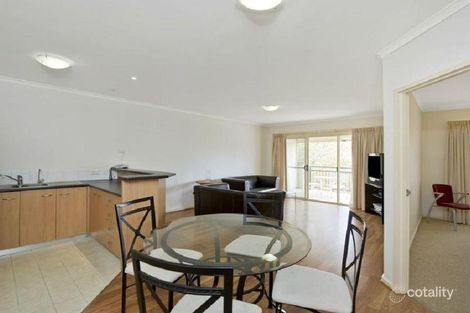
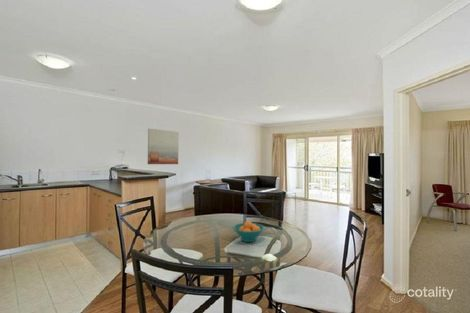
+ fruit bowl (248, 230)
+ wall art (163, 147)
